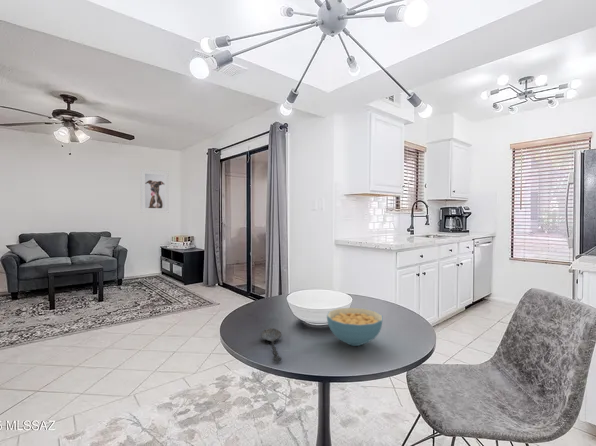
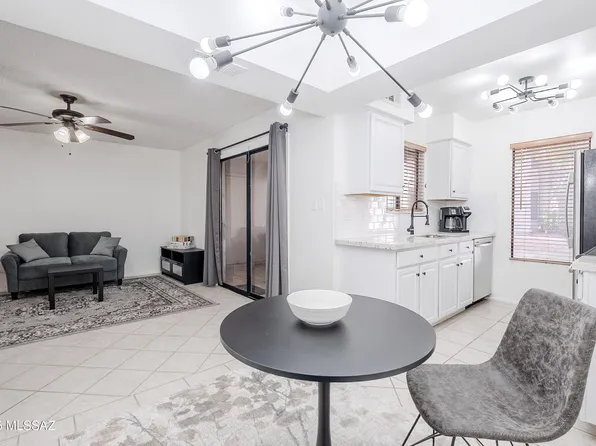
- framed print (154, 191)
- cereal bowl (354, 329)
- spoon (273, 343)
